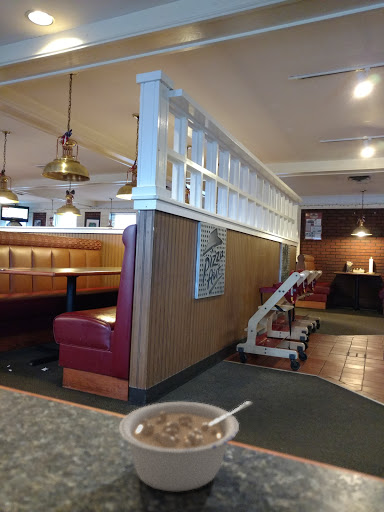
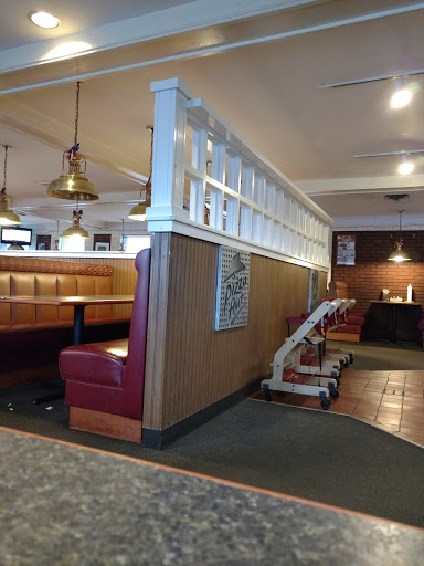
- legume (181, 438)
